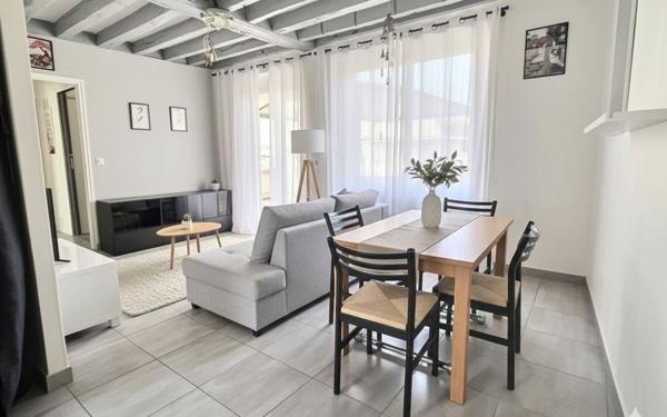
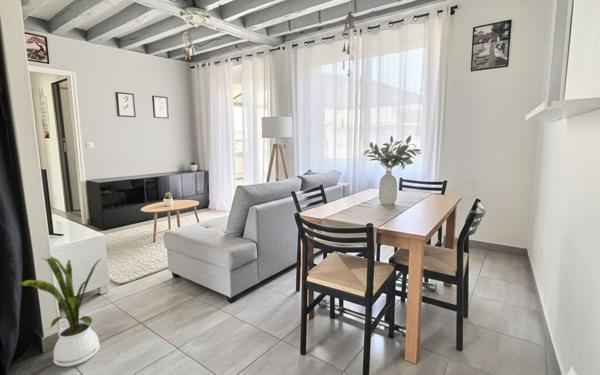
+ house plant (68, 303)
